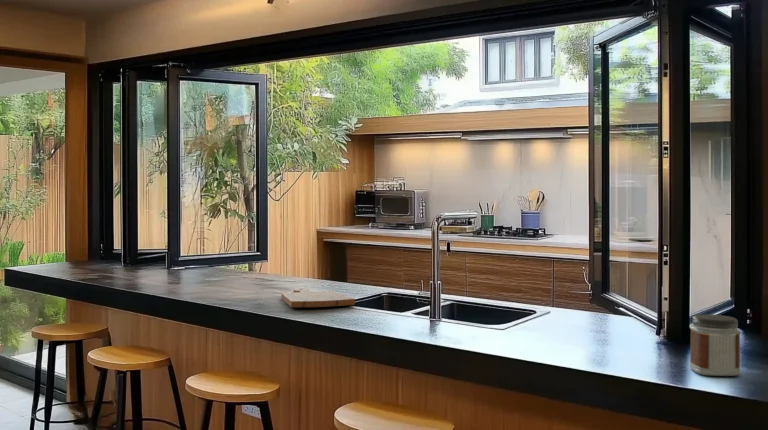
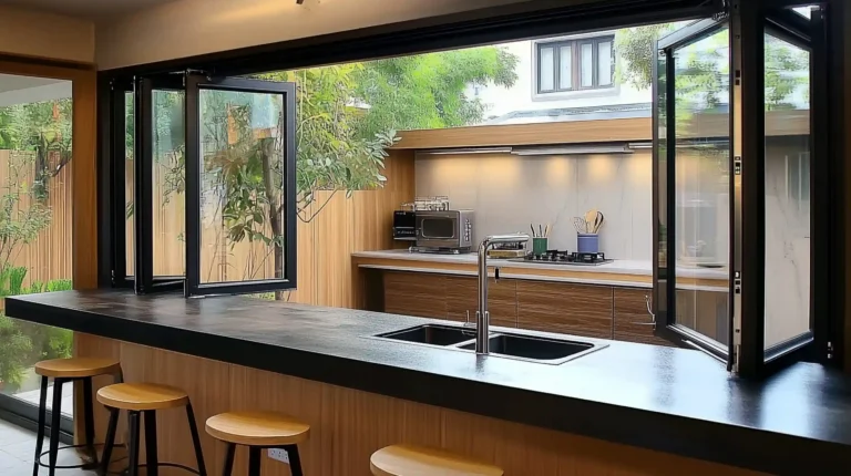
- cutting board (313, 298)
- jar (714, 344)
